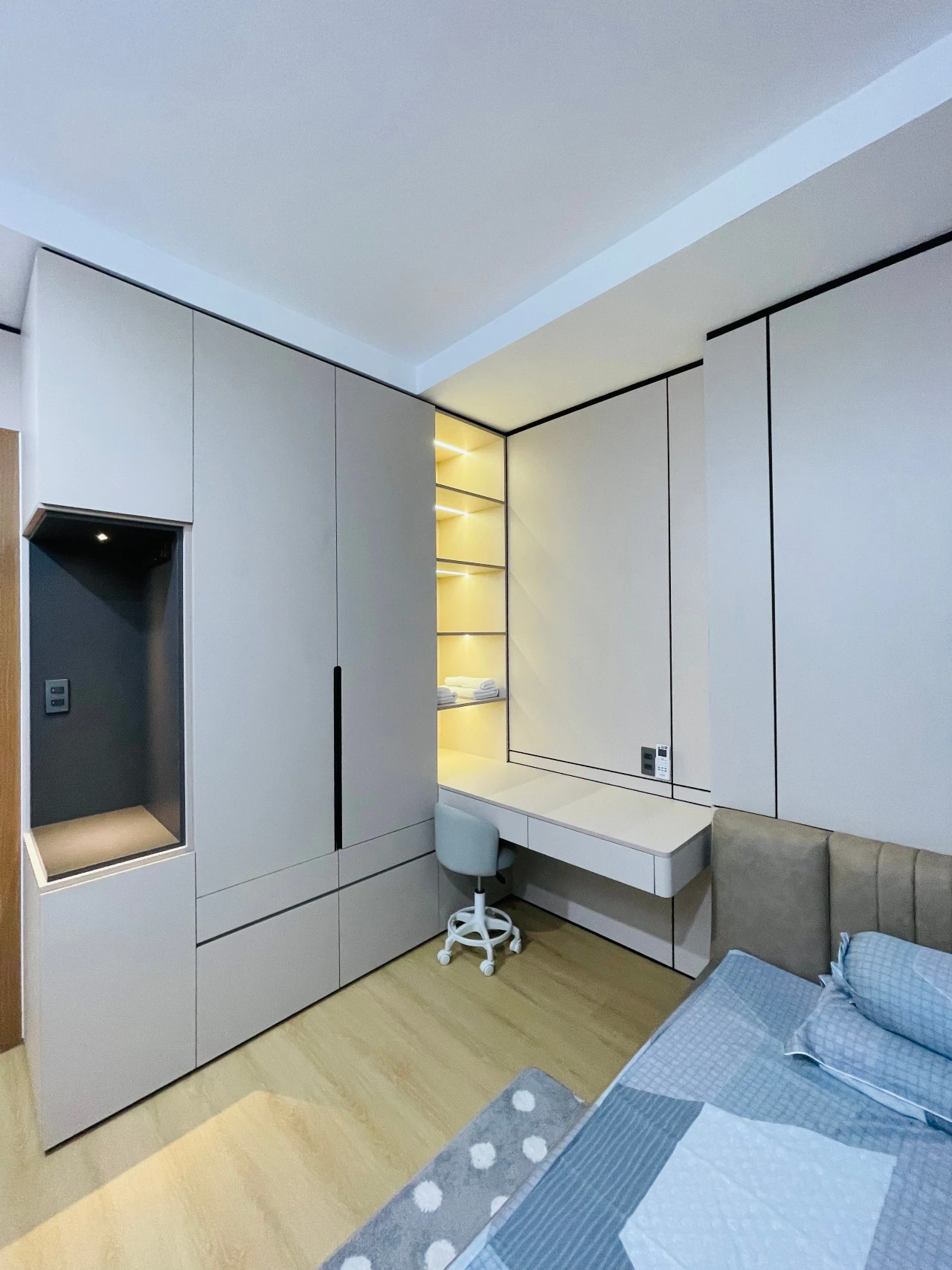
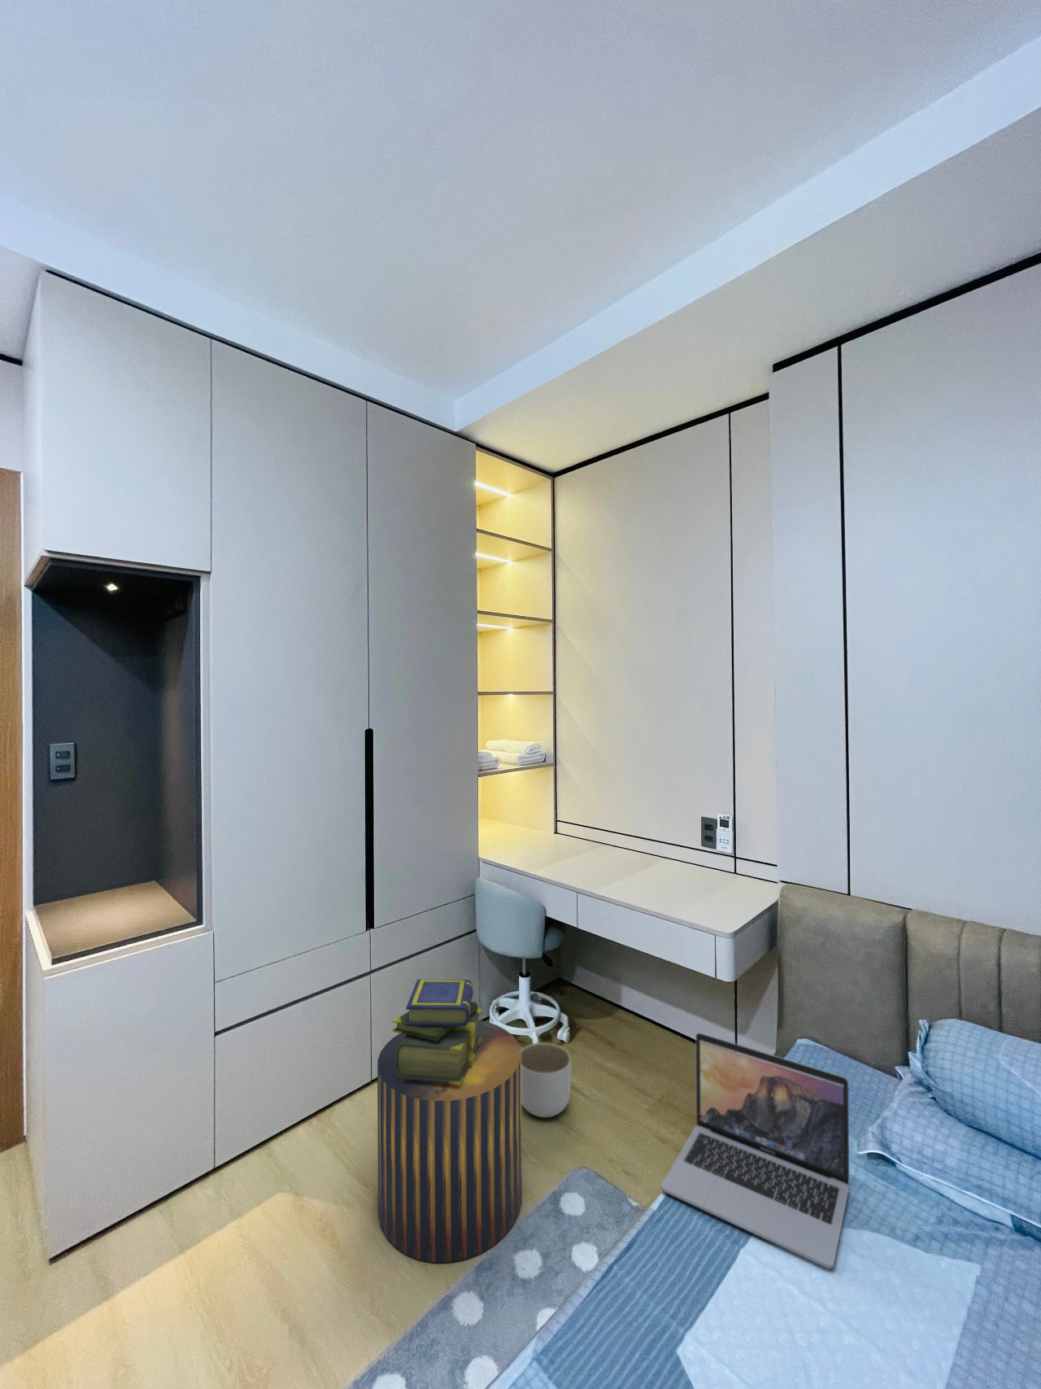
+ stool (451, 1127)
+ stack of books (438, 1023)
+ laptop (753, 1134)
+ planter (545, 1082)
